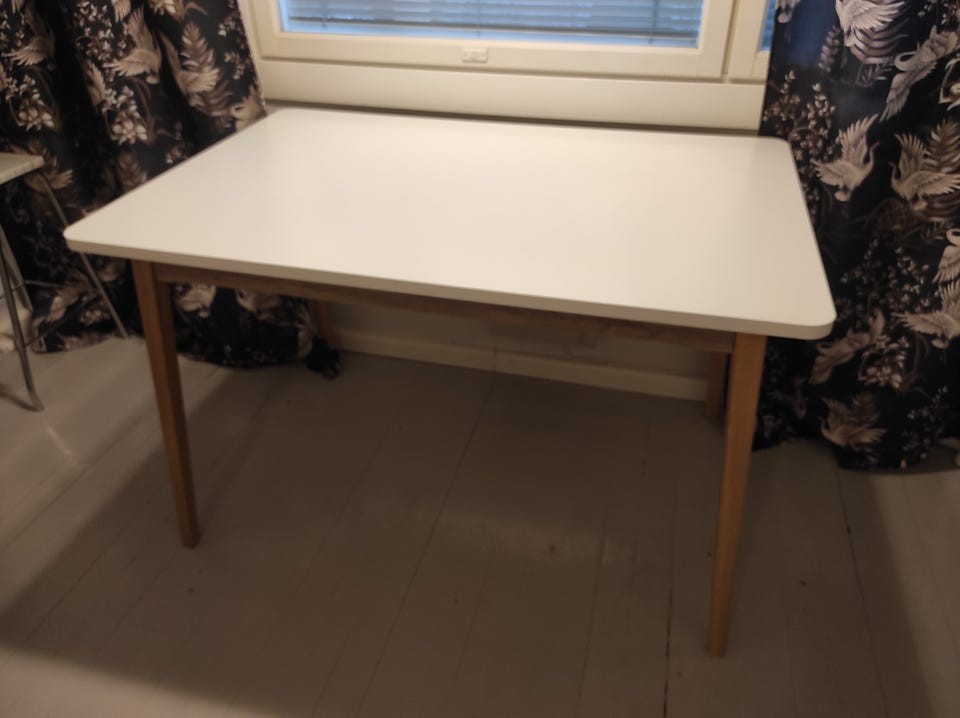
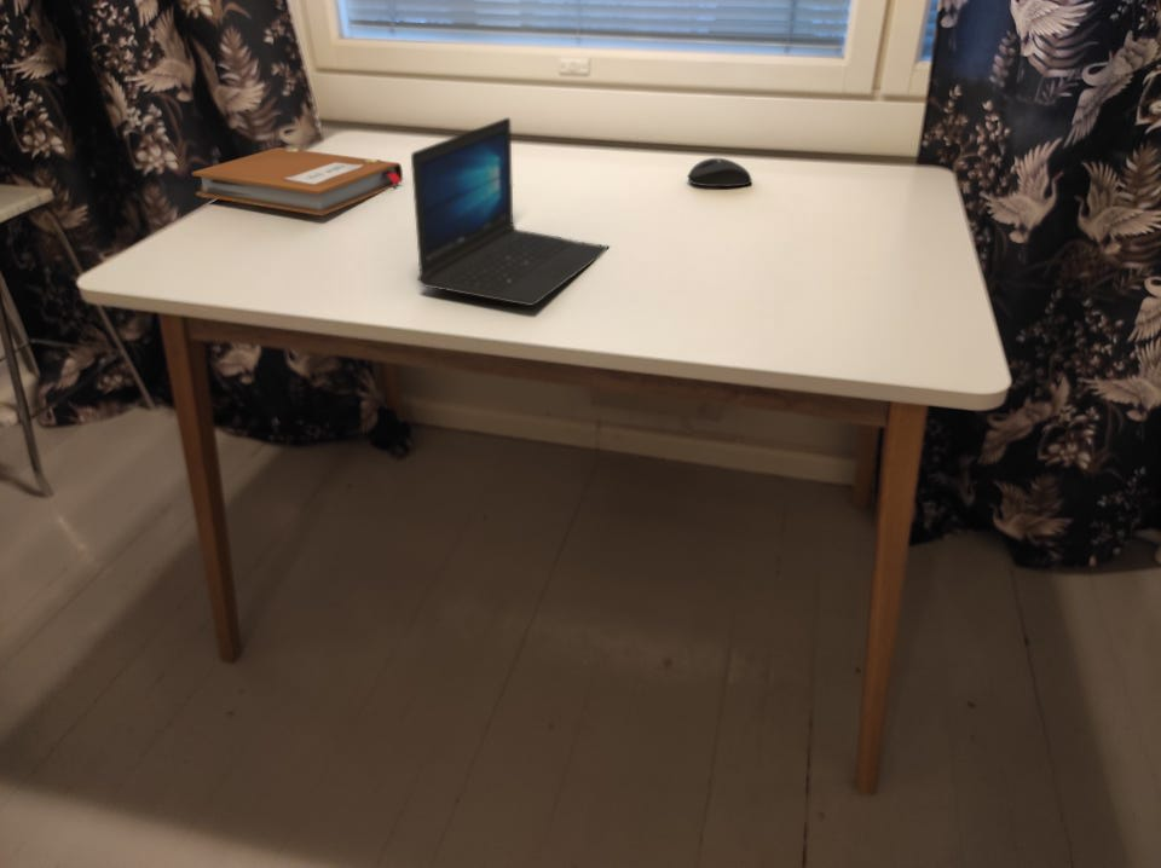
+ notebook (305, 178)
+ mouse (721, 170)
+ laptop (512, 206)
